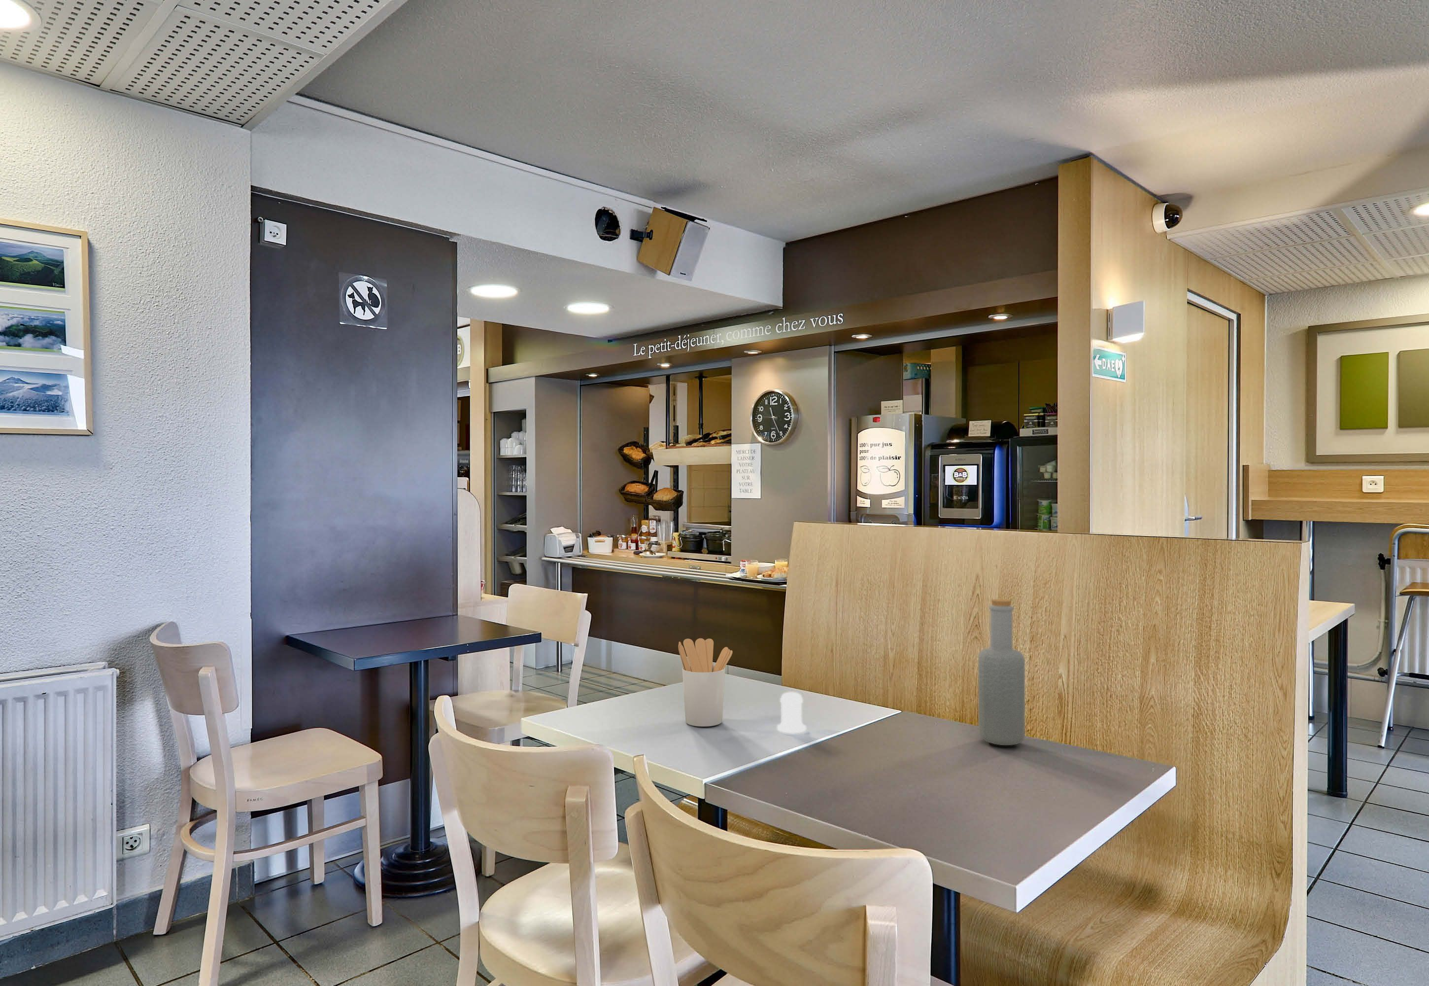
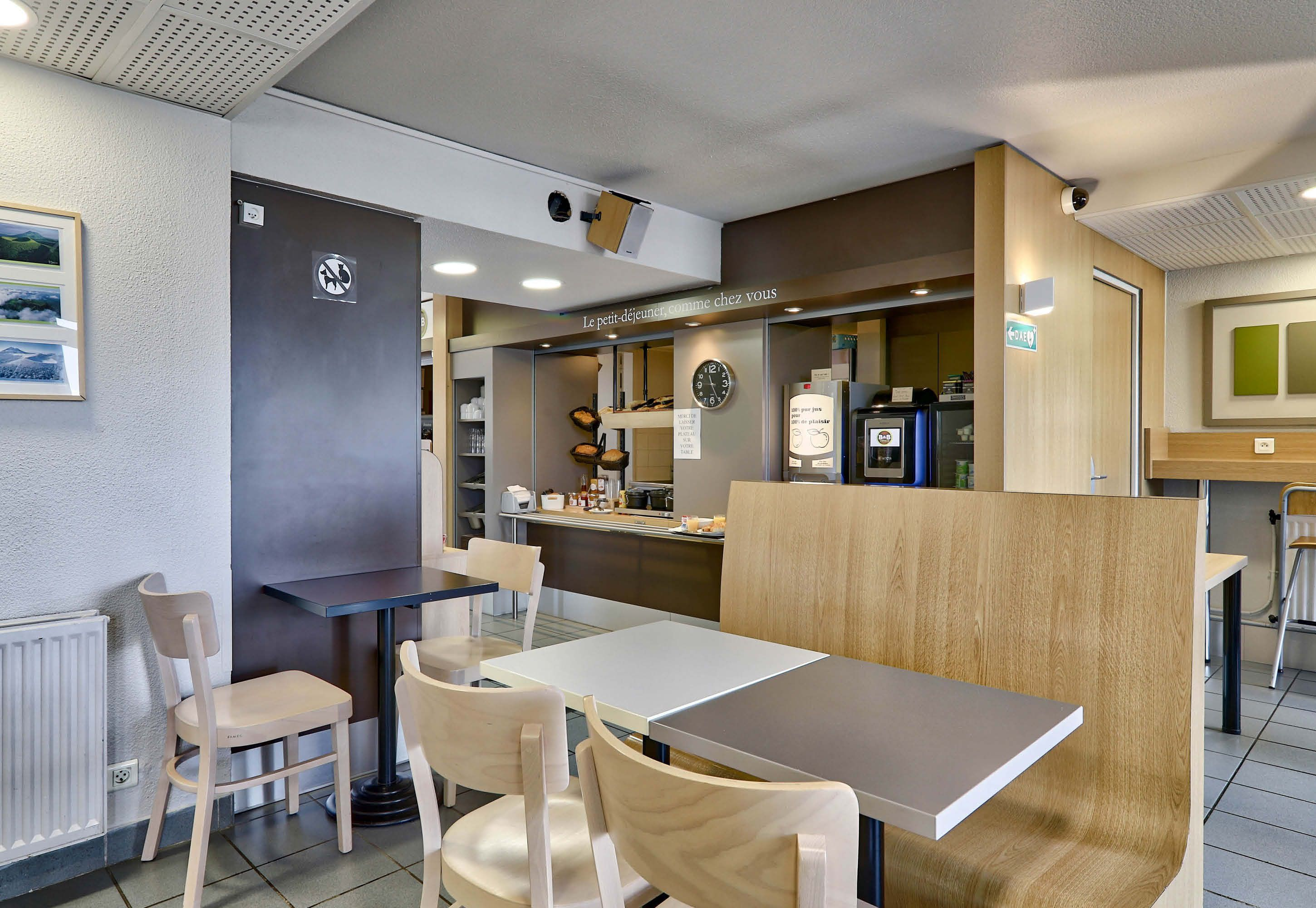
- bottle (1001, 671)
- salt shaker (792, 710)
- utensil holder (701, 679)
